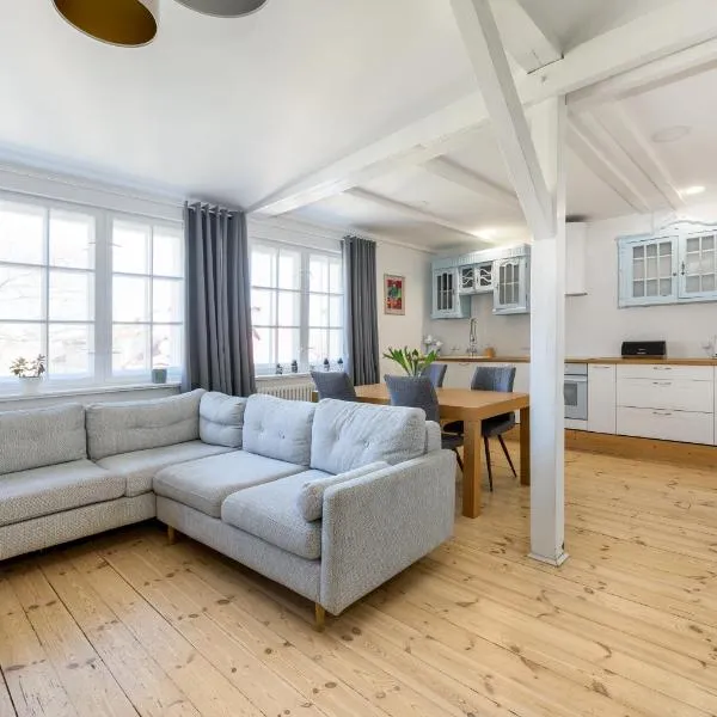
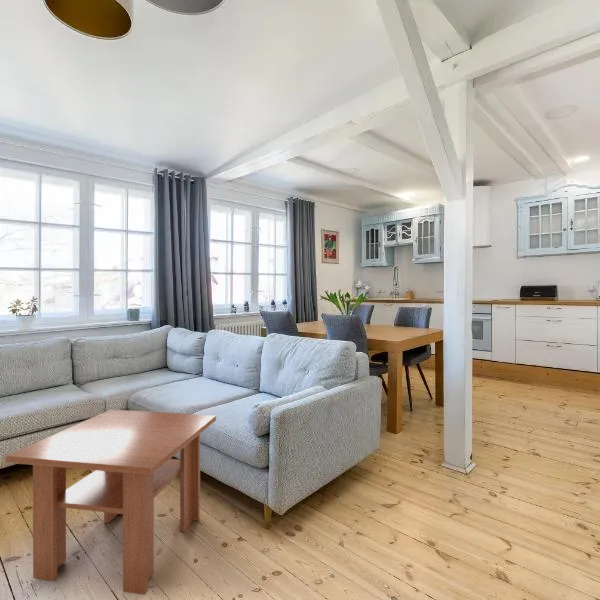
+ coffee table (126, 489)
